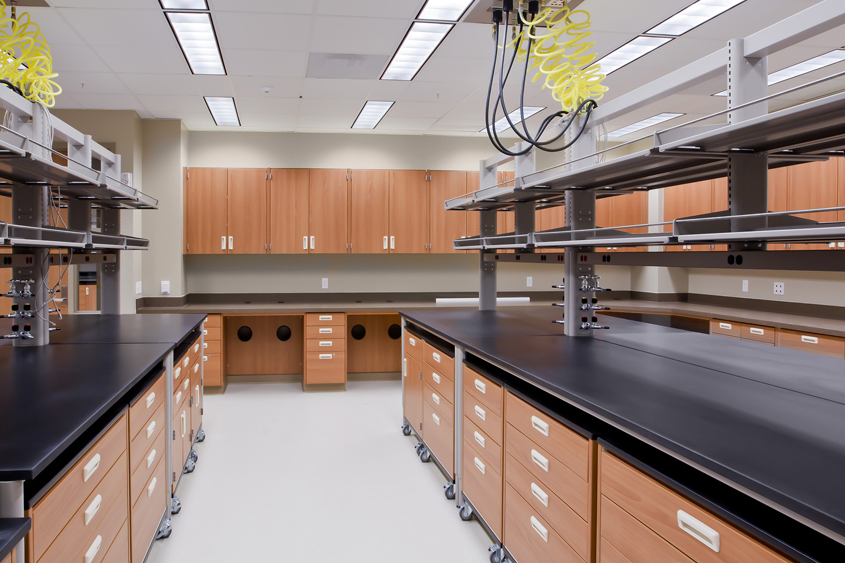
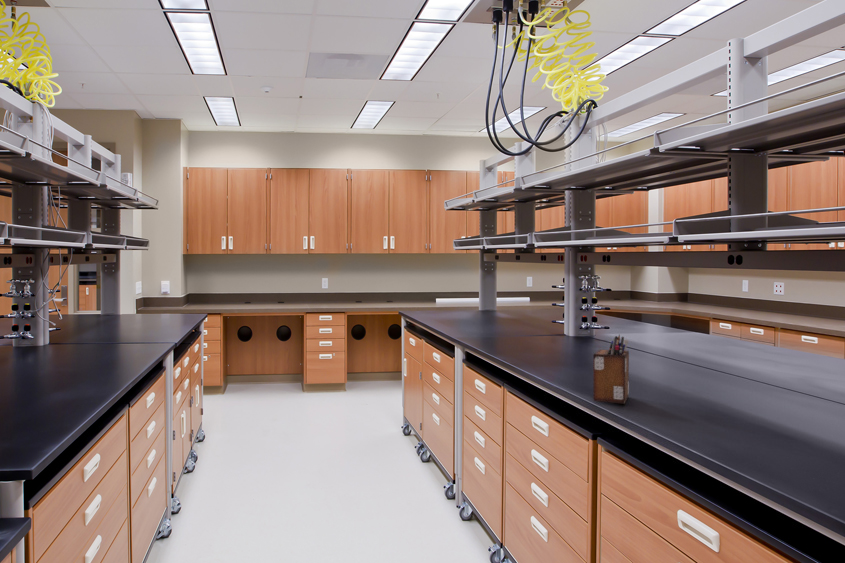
+ desk organizer (611, 366)
